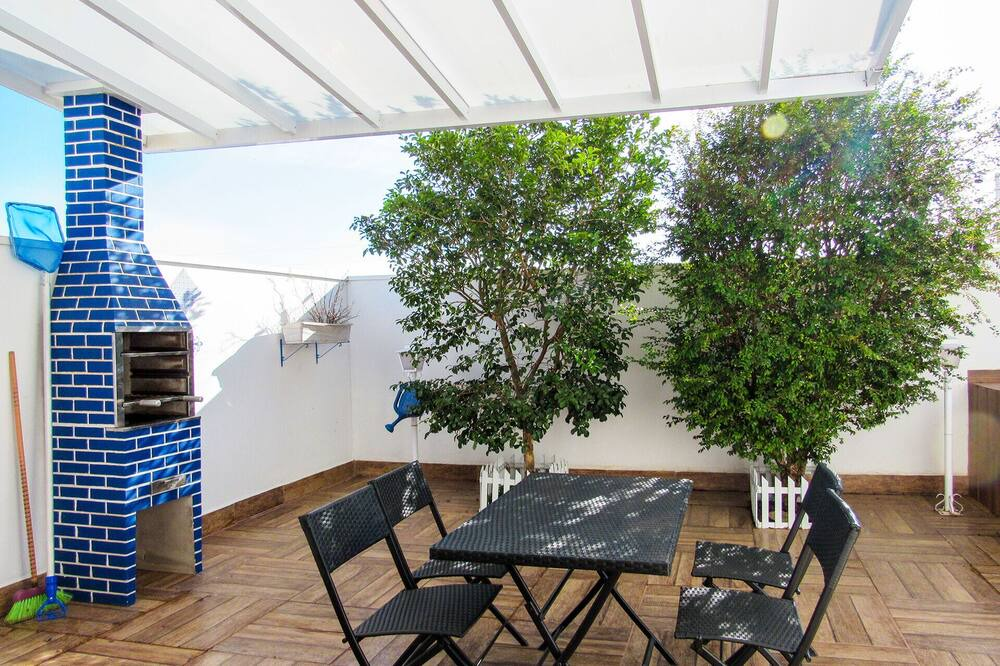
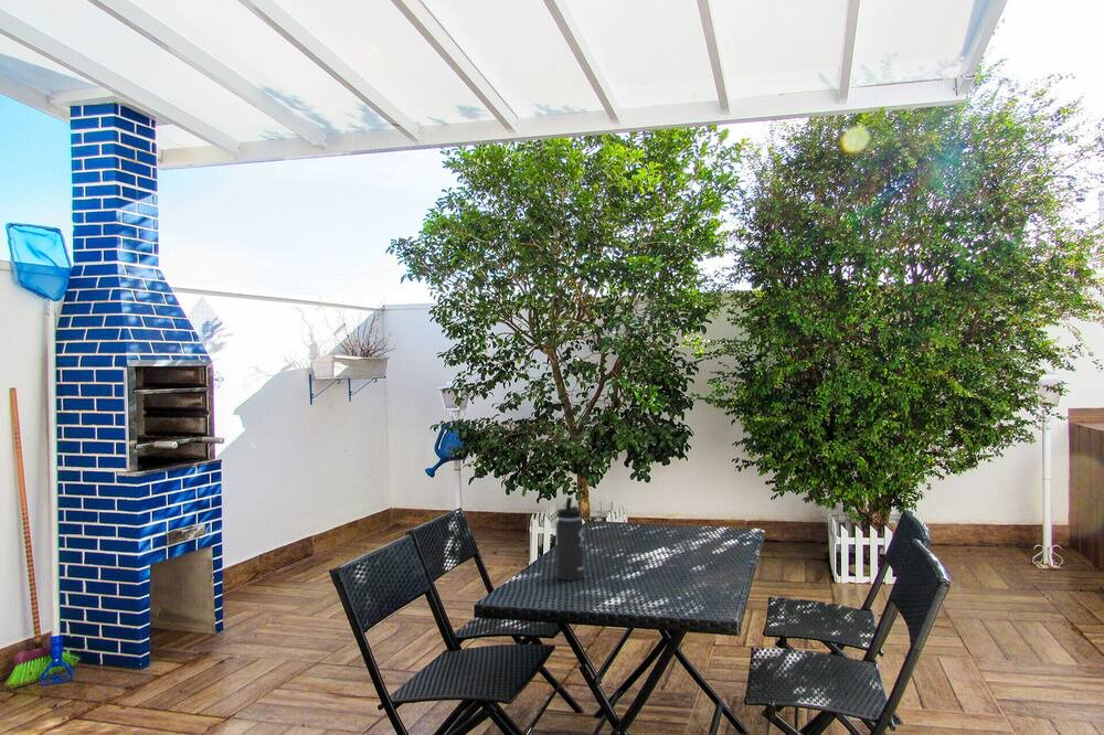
+ thermos bottle (571, 536)
